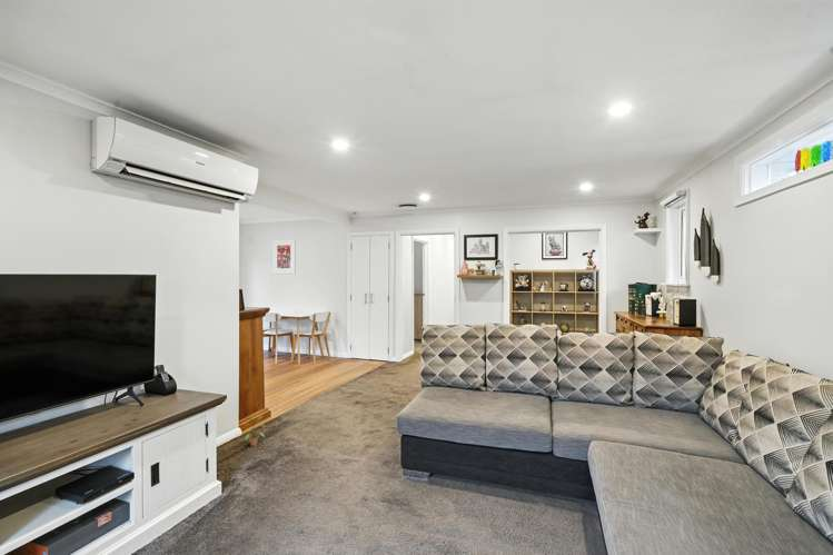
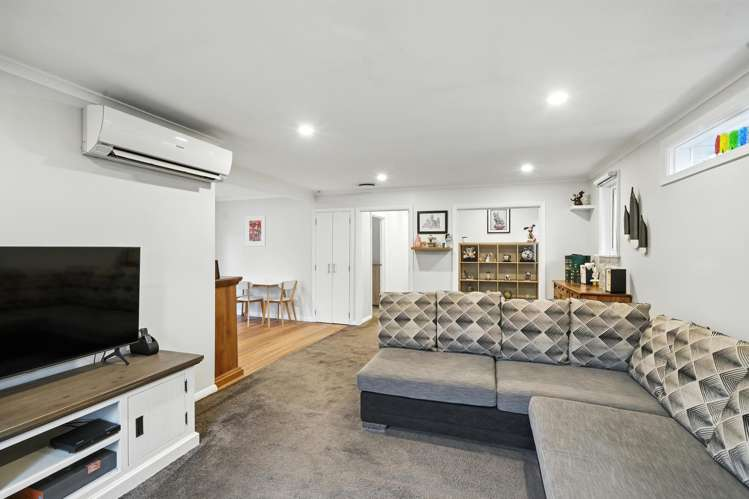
- potted plant (250, 429)
